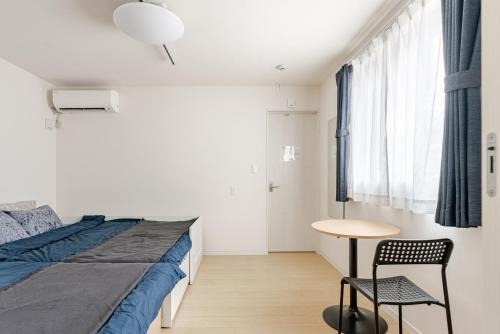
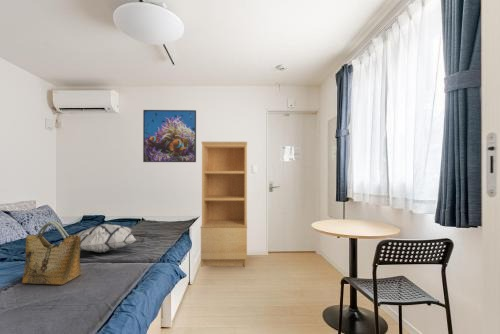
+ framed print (169, 136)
+ decorative pillow (104, 237)
+ bookcase (225, 201)
+ grocery bag (53, 250)
